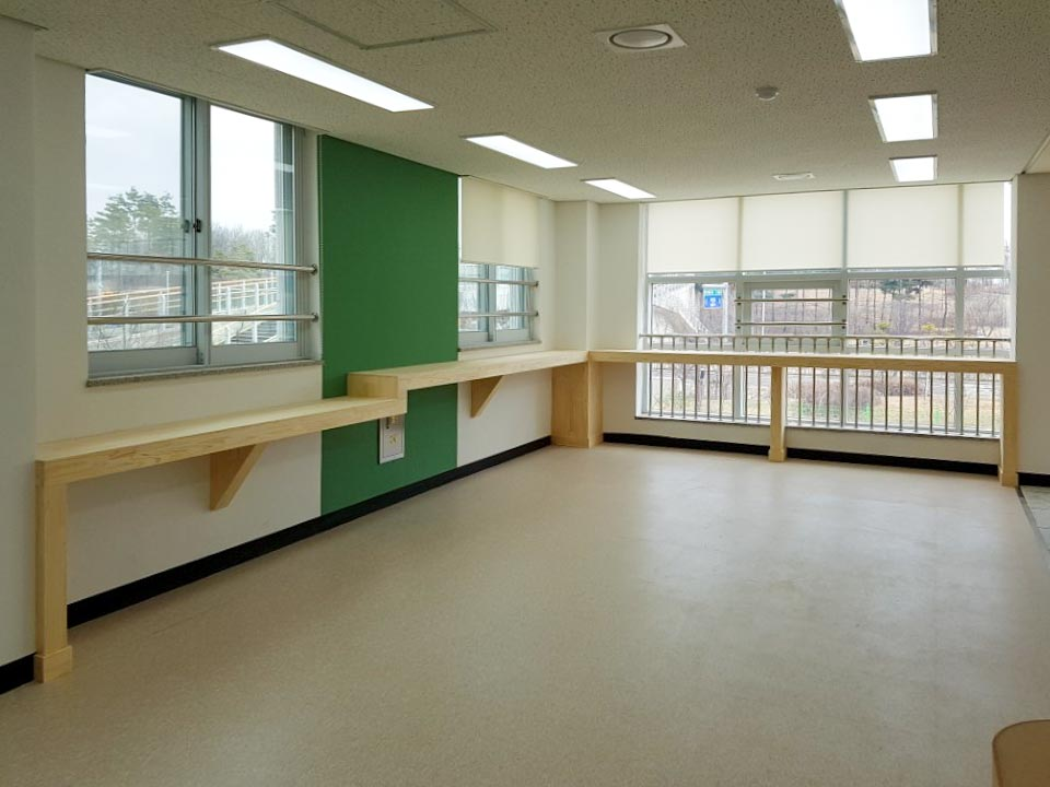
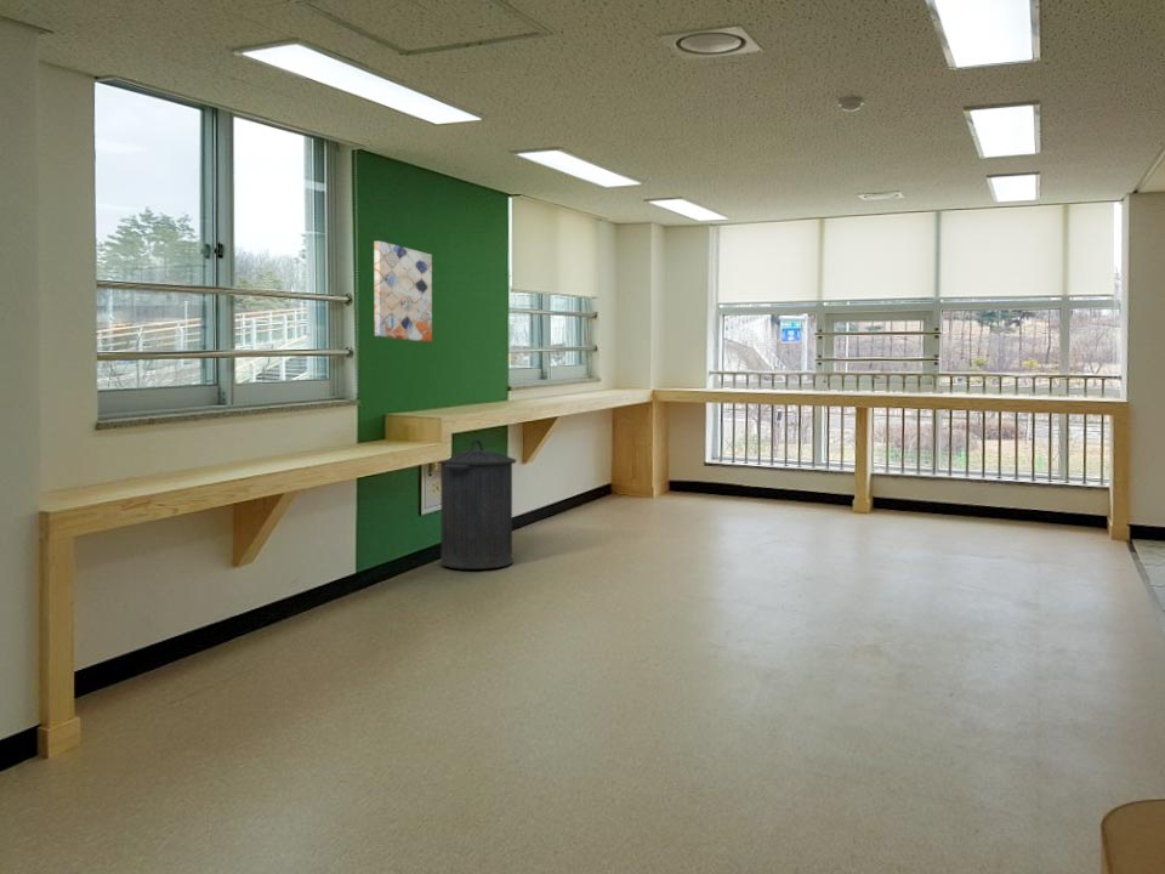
+ wall art (403, 294)
+ trash can (476, 500)
